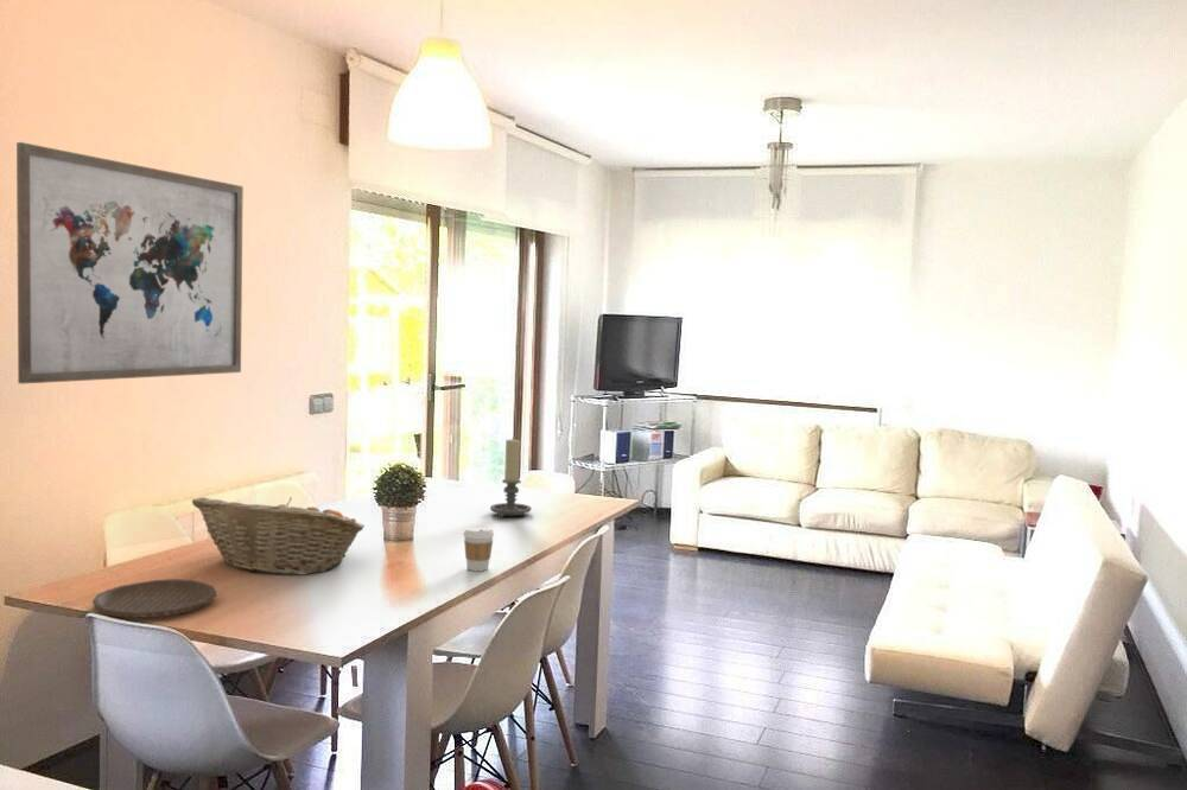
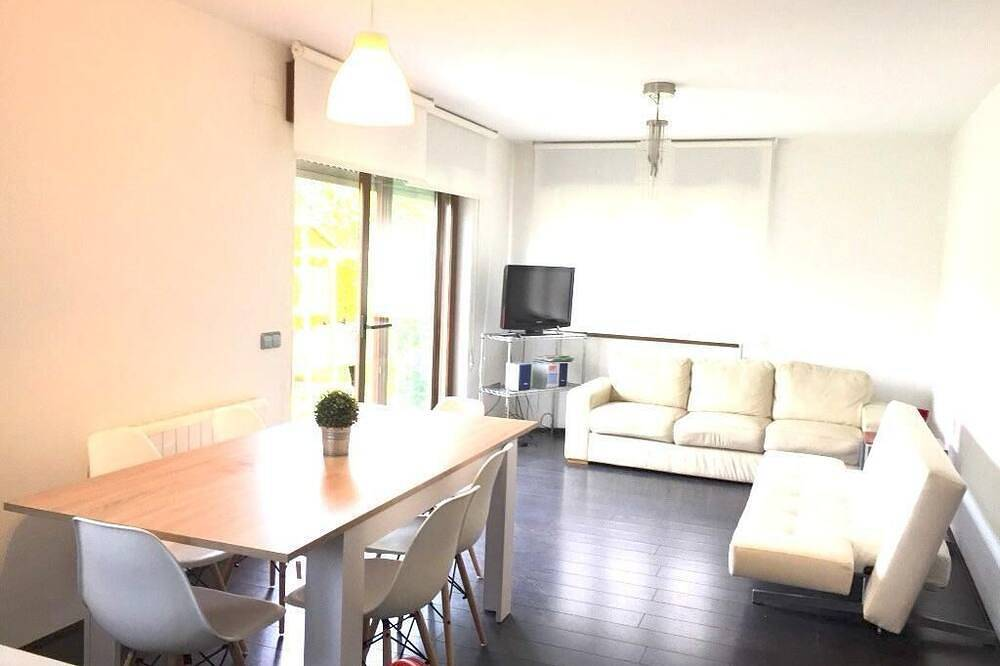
- candle holder (509, 477)
- fruit basket (278, 527)
- plate (155, 599)
- wall art (144, 273)
- coffee cup (478, 547)
